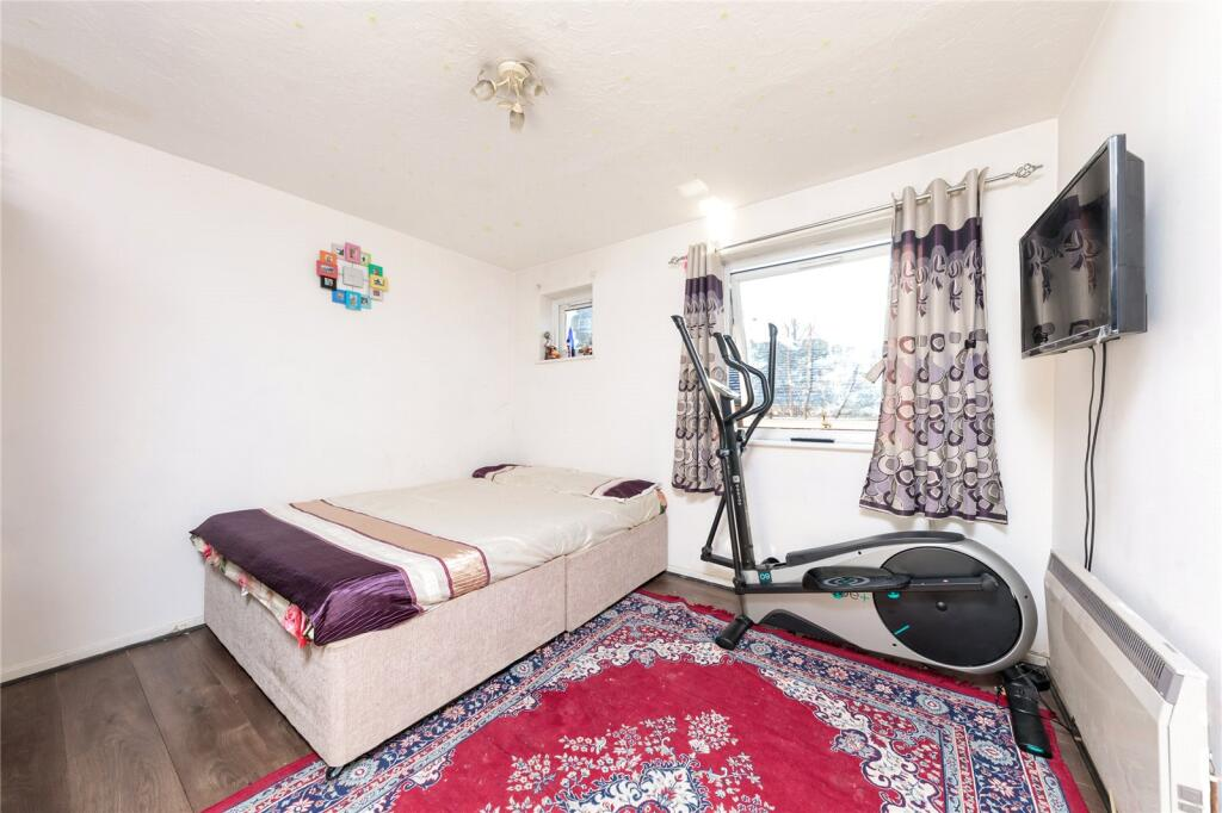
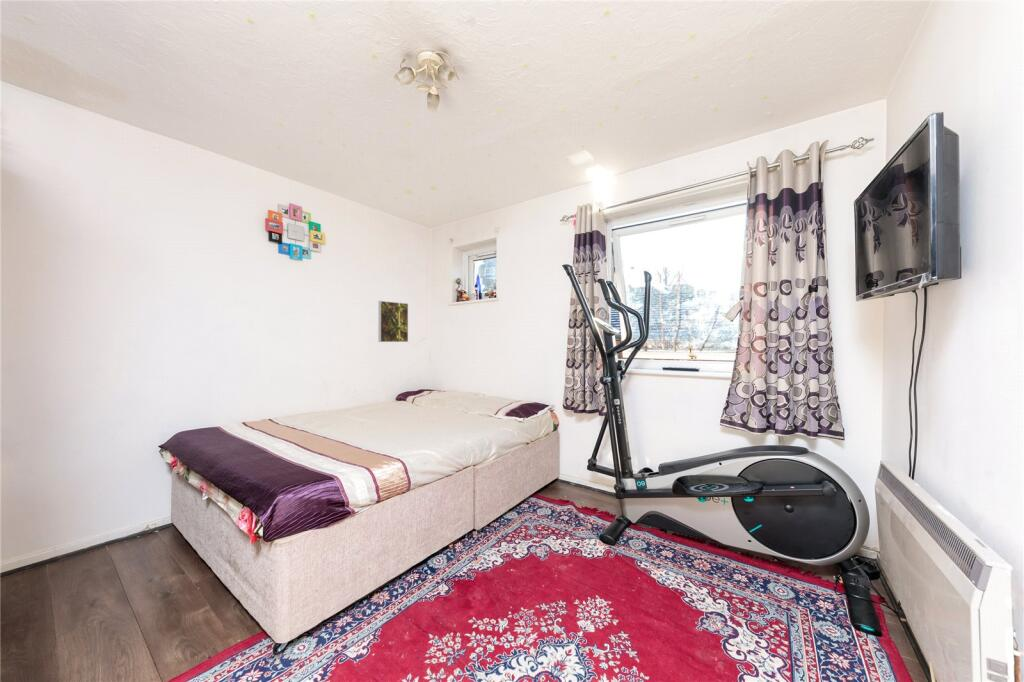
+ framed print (393, 322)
